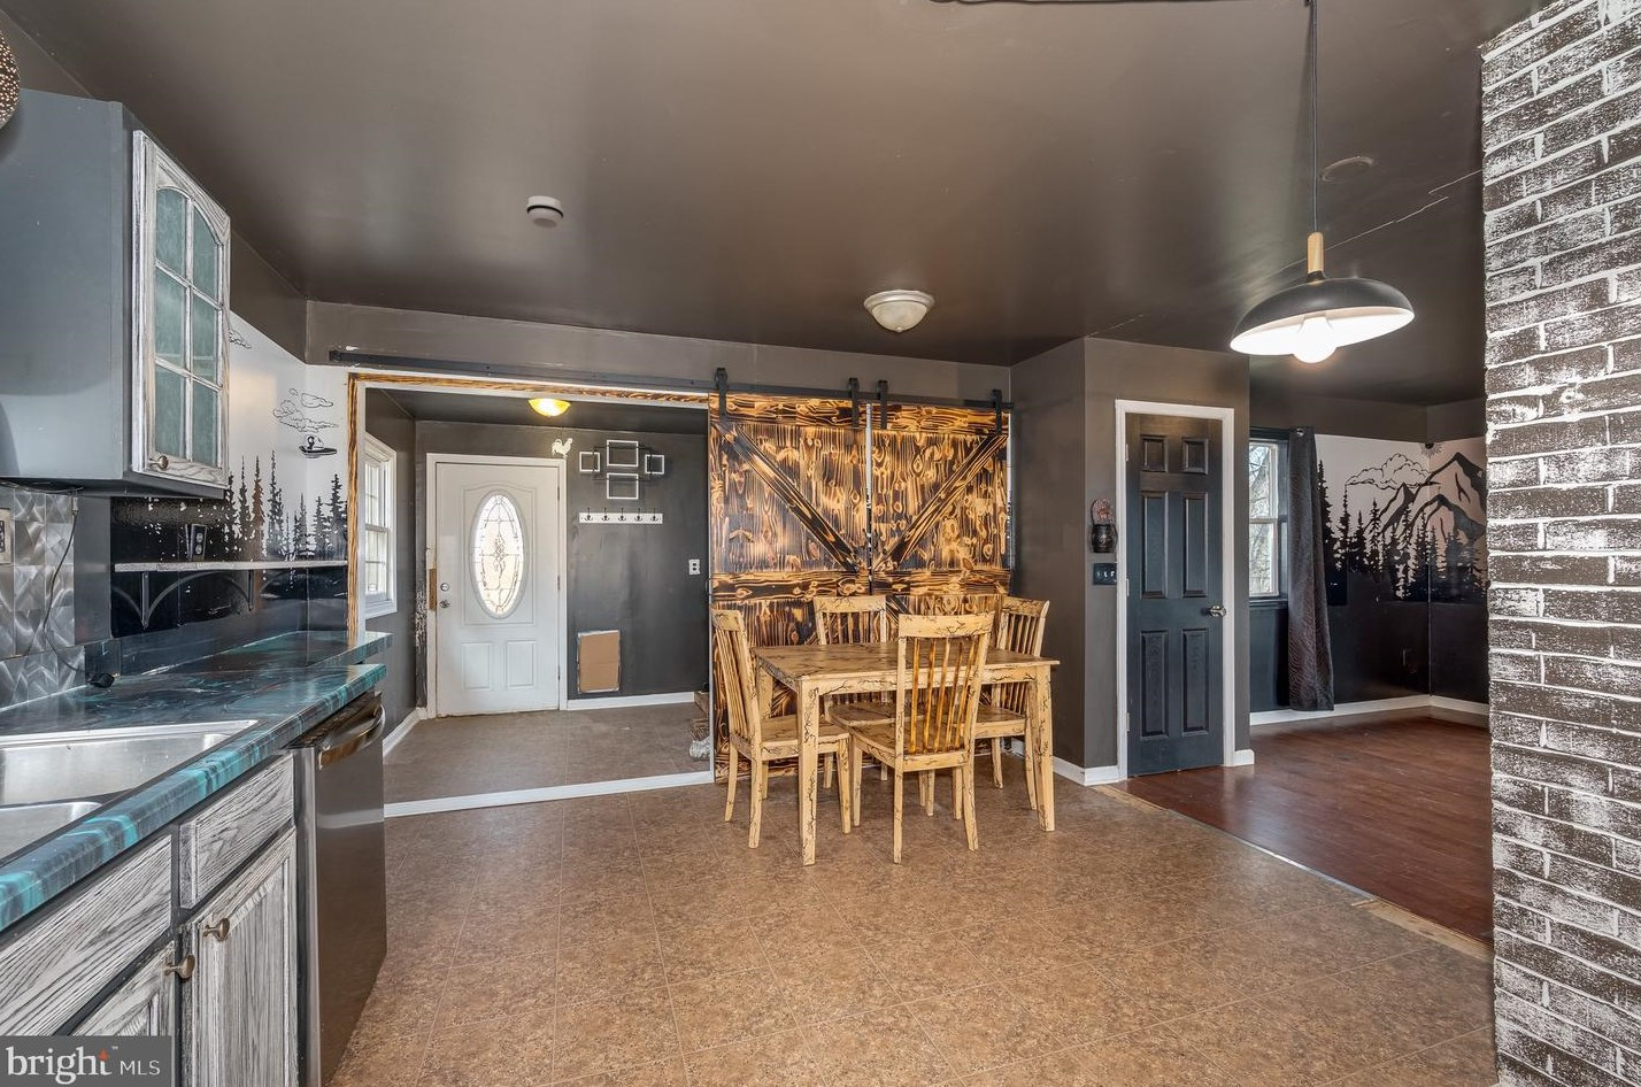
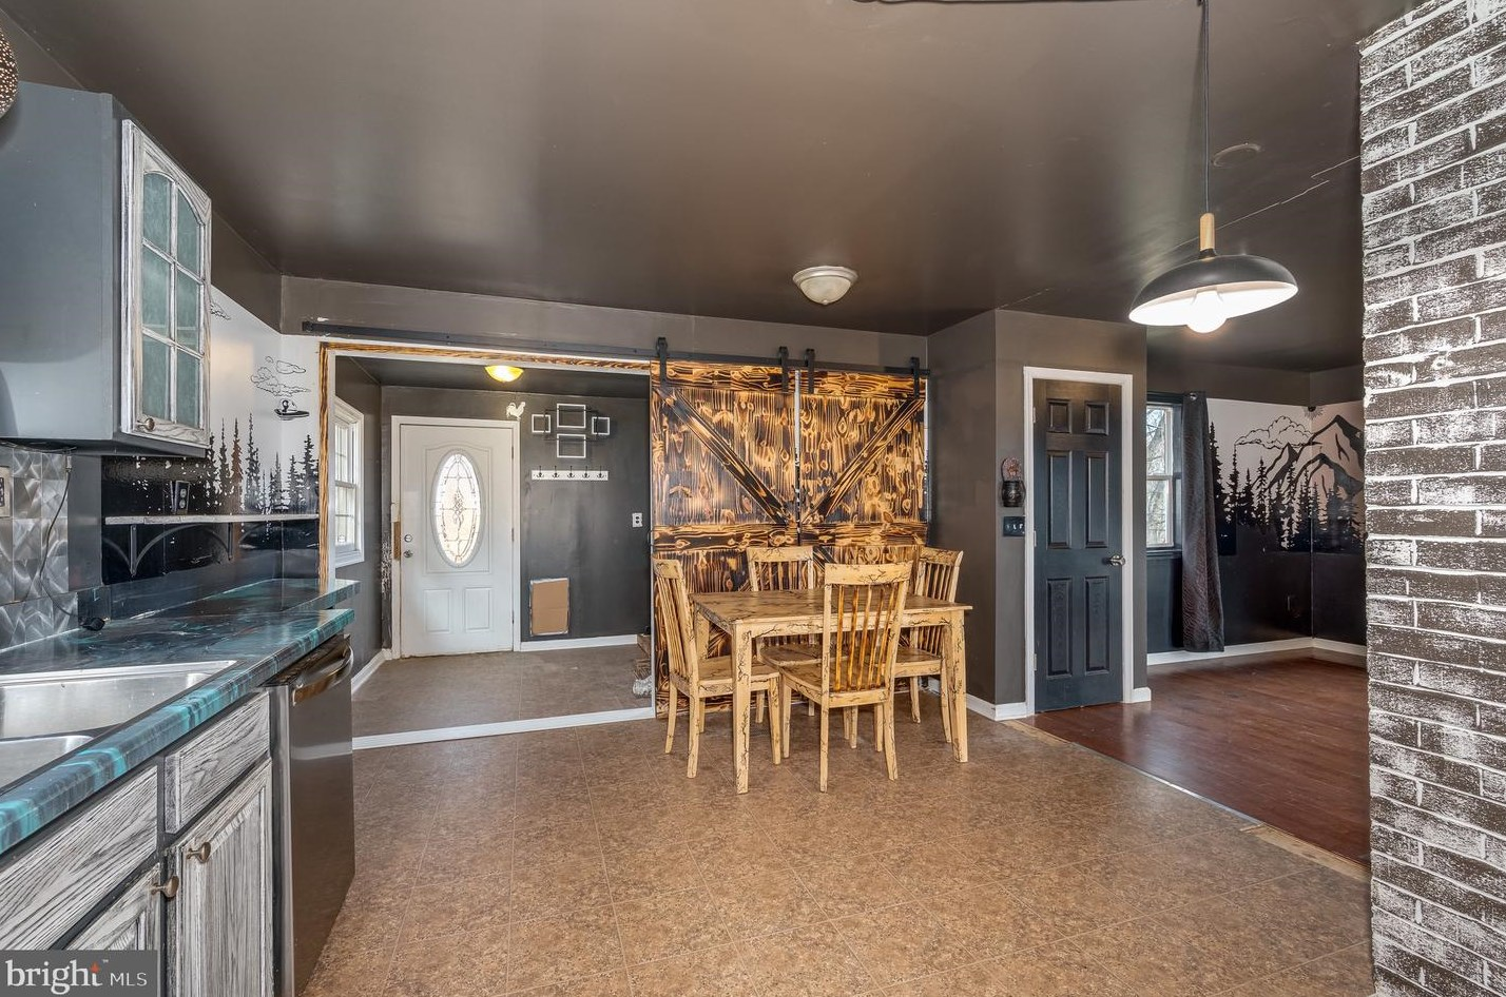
- smoke detector (545, 212)
